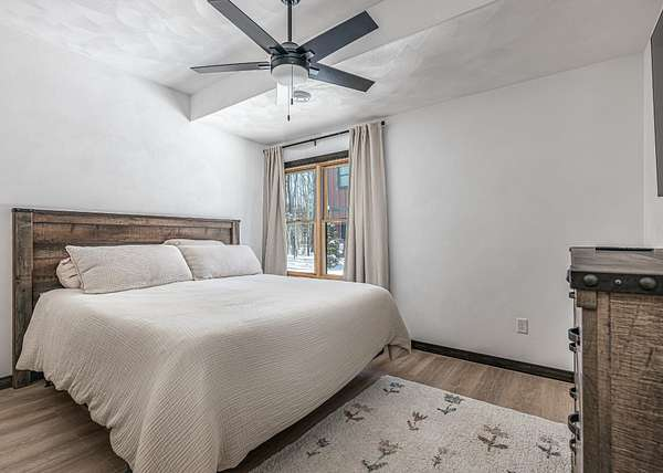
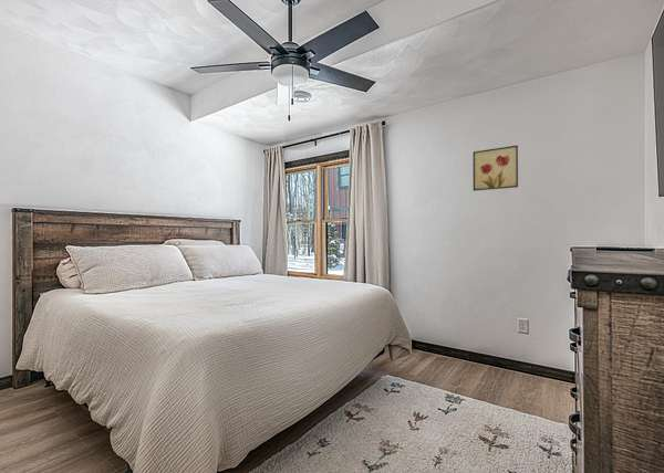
+ wall art (495, 168)
